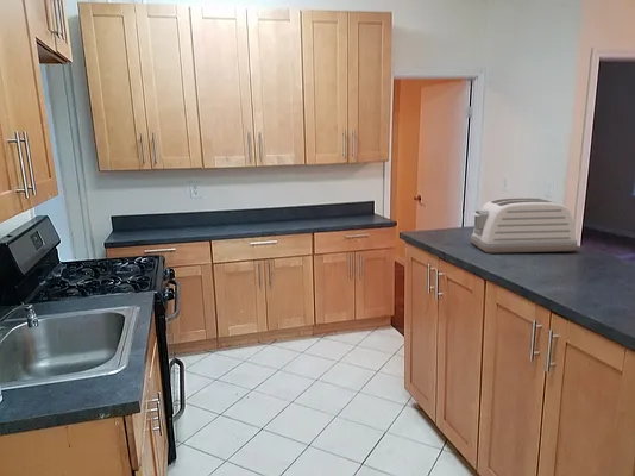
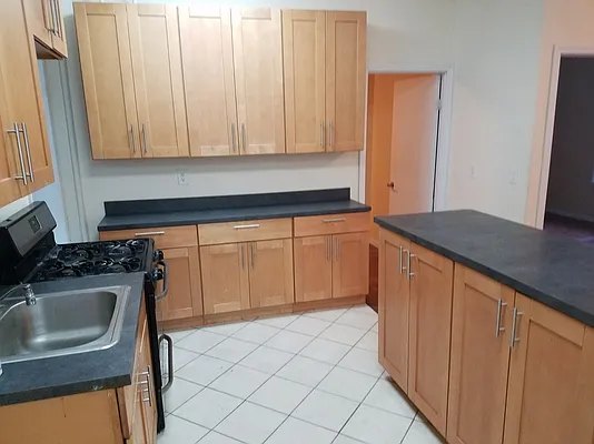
- toaster (521, 224)
